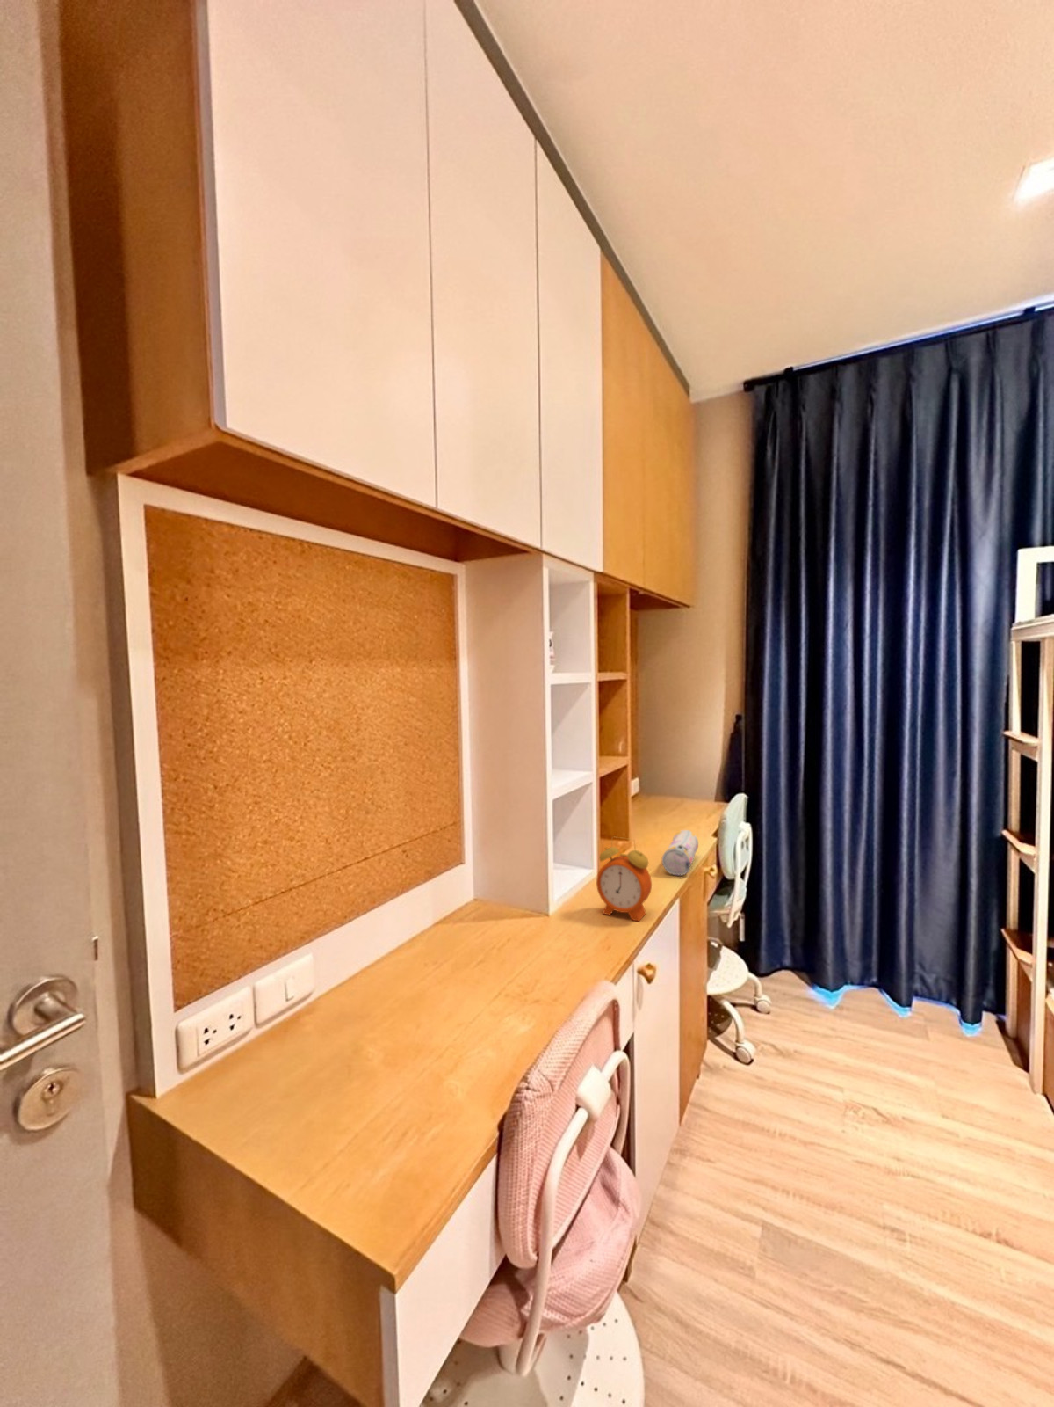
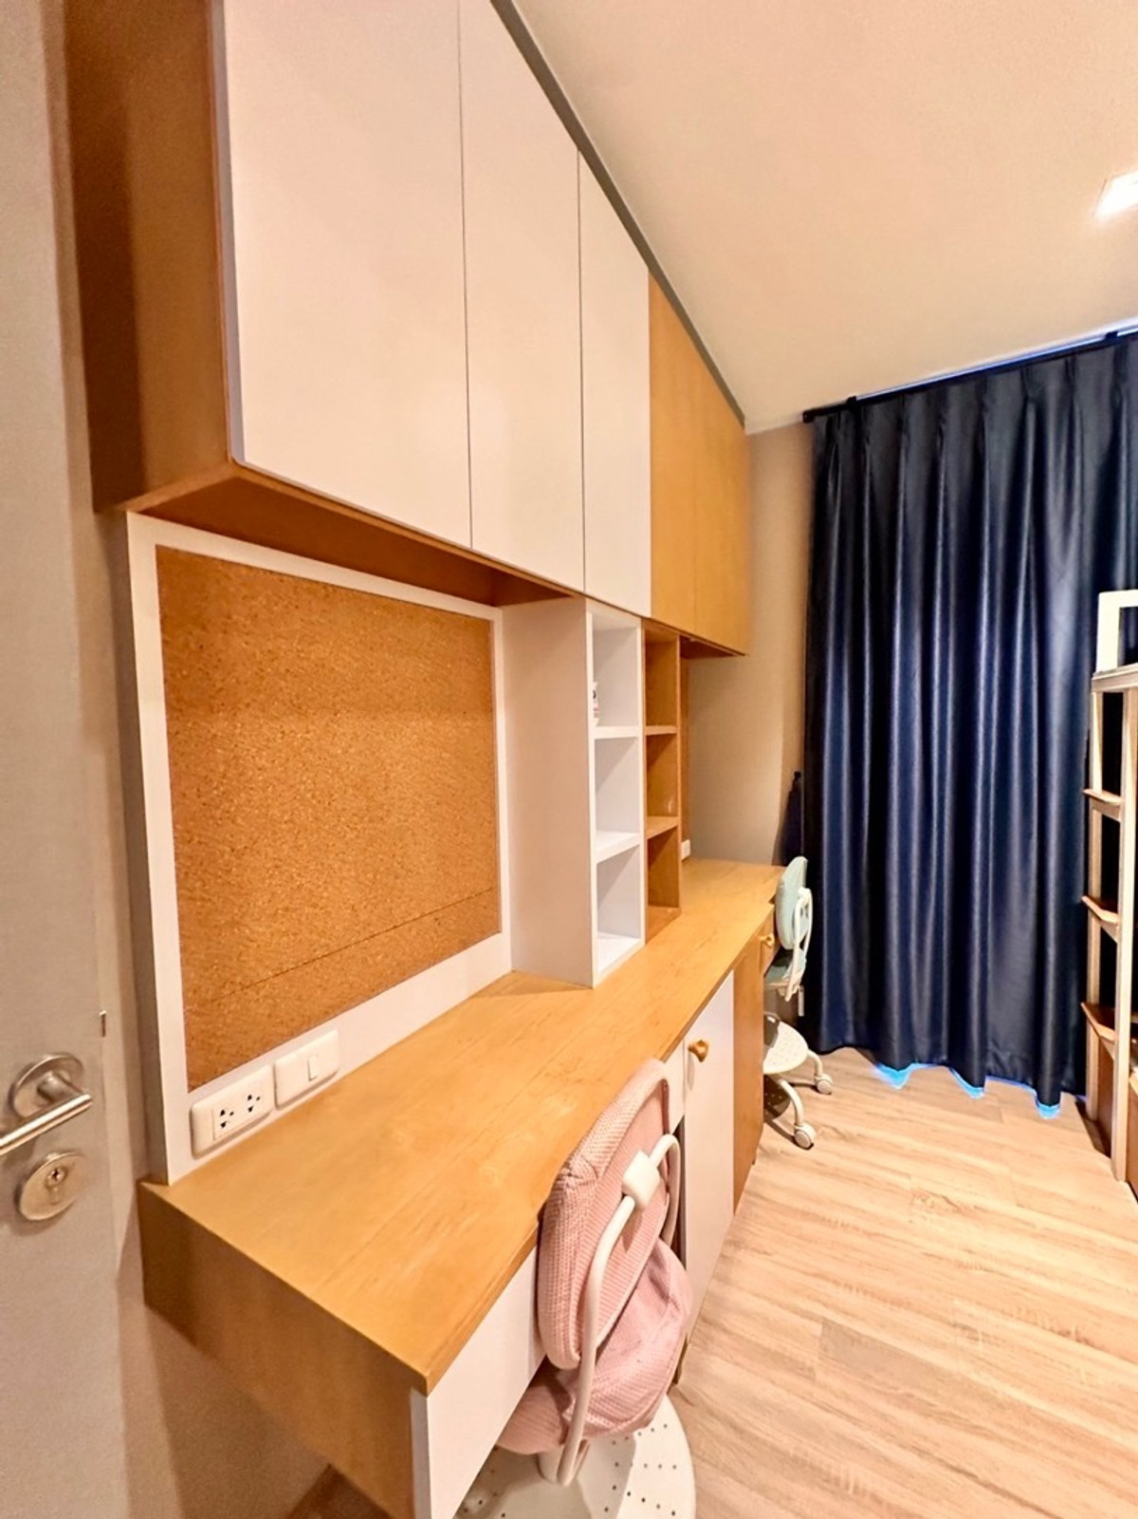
- alarm clock (622, 876)
- pencil case (681, 851)
